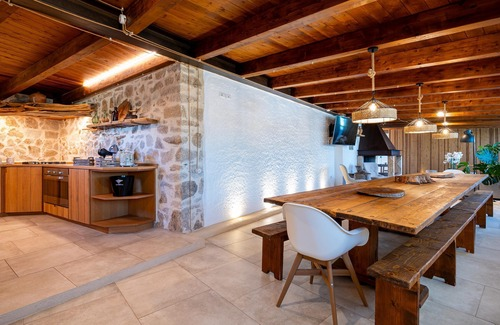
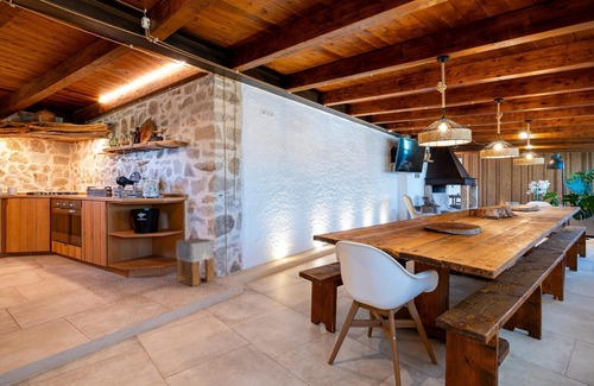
+ stool (195, 260)
